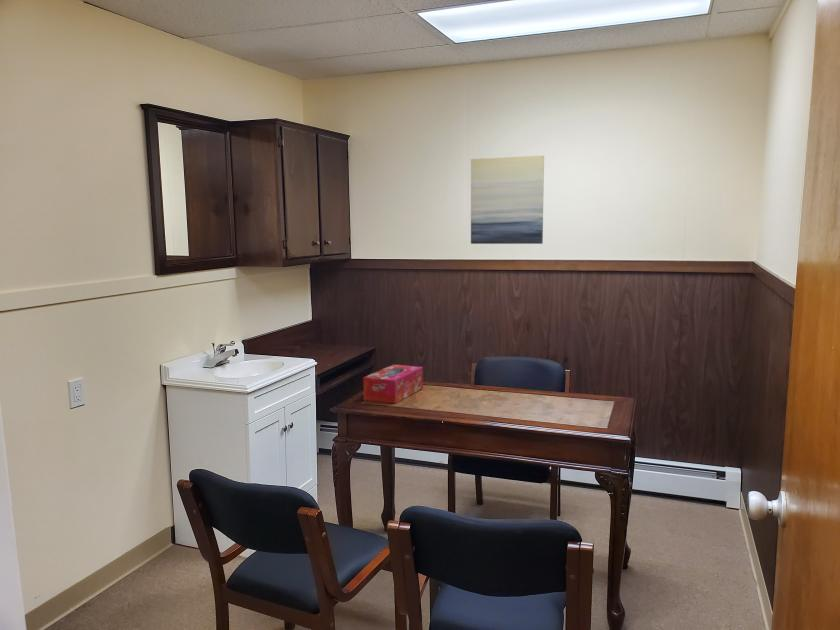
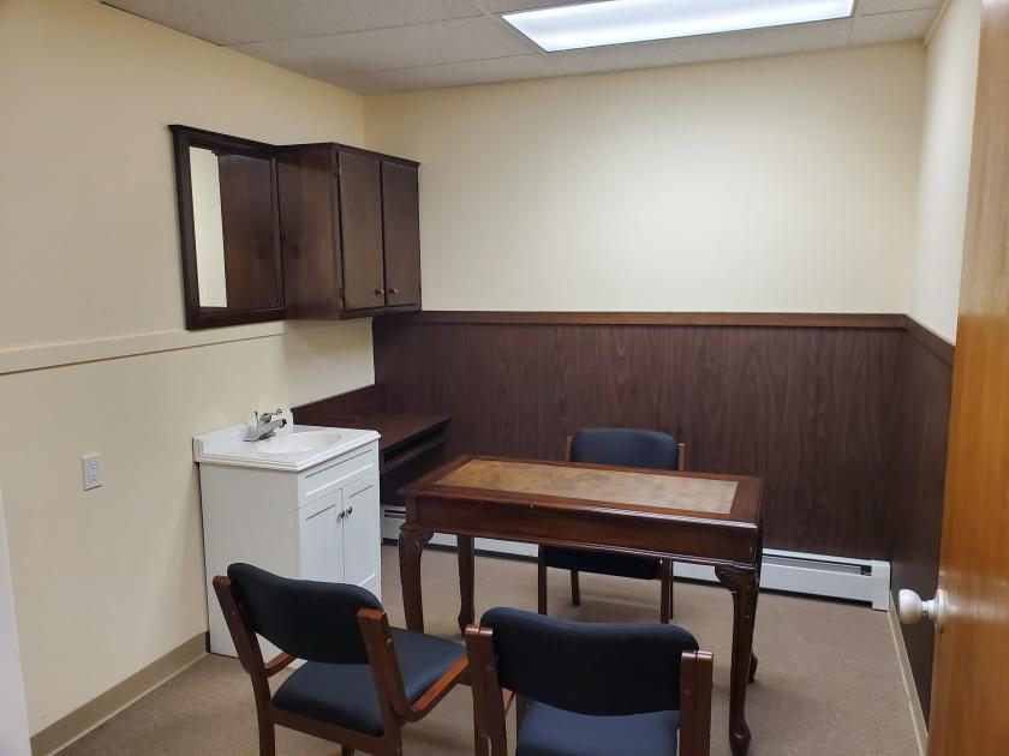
- wall art (506, 201)
- tissue box (394, 382)
